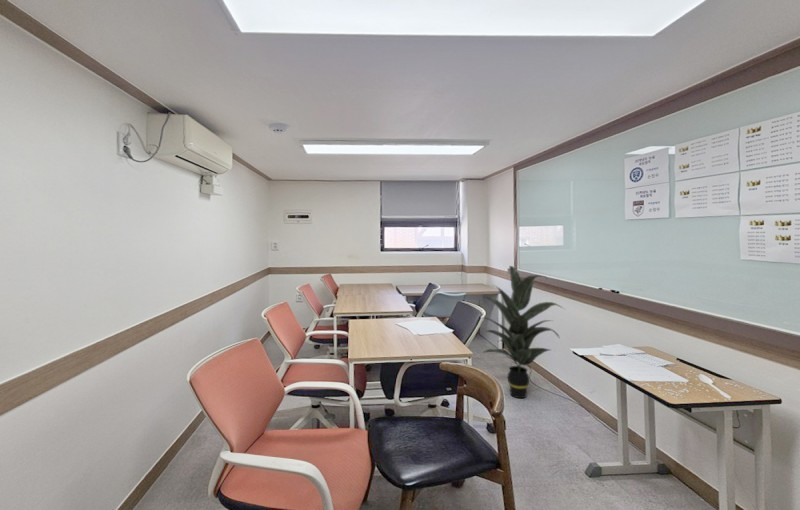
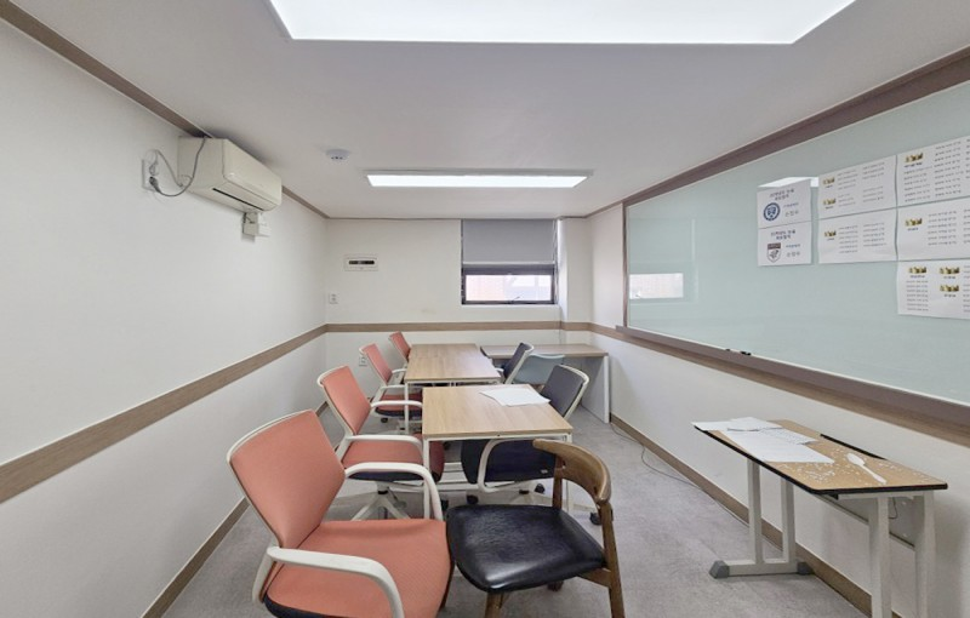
- indoor plant (518, 329)
